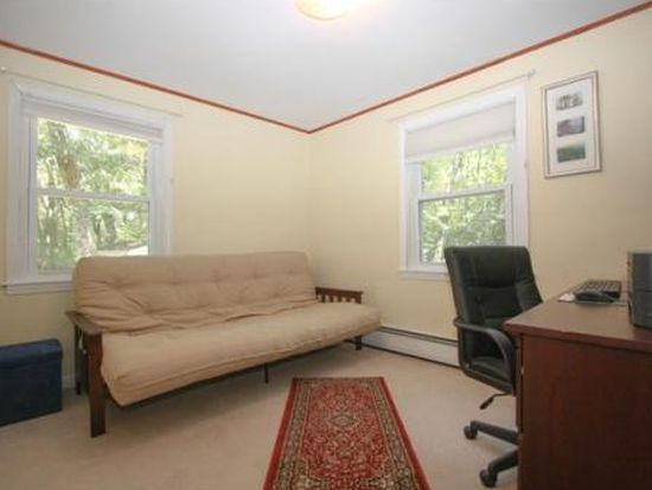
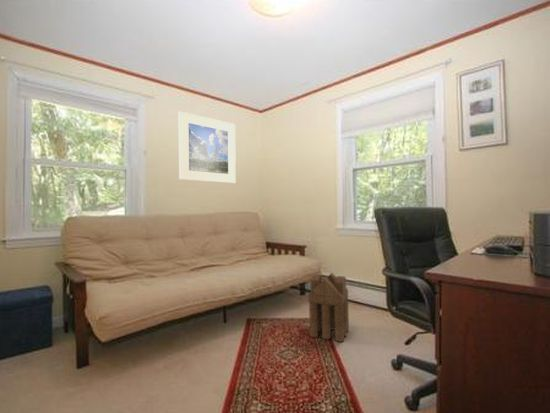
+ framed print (209, 149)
+ stool (329, 304)
